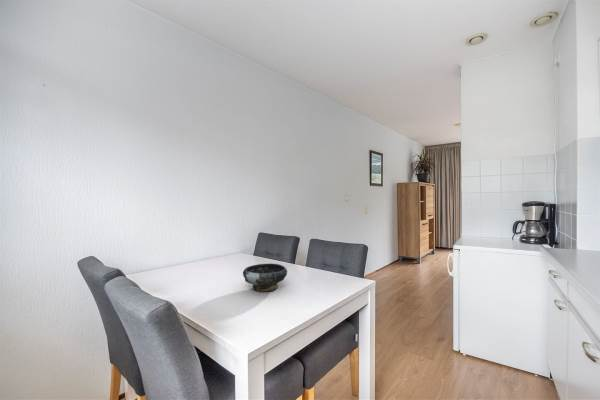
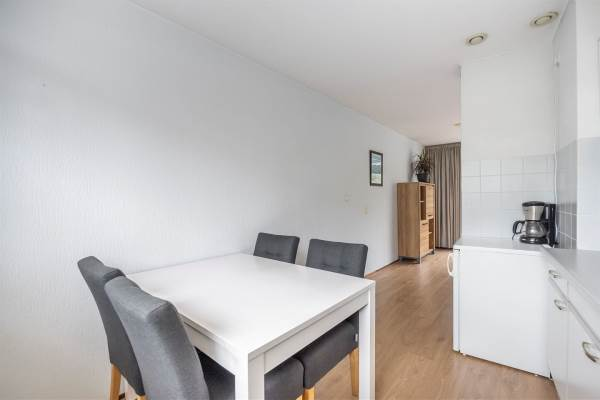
- bowl (265, 278)
